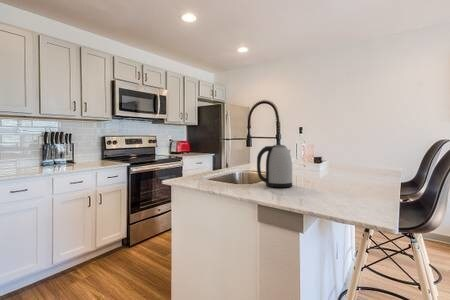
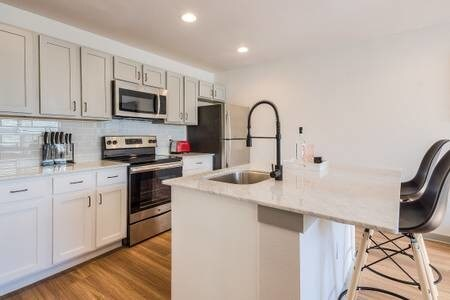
- kettle (274, 164)
